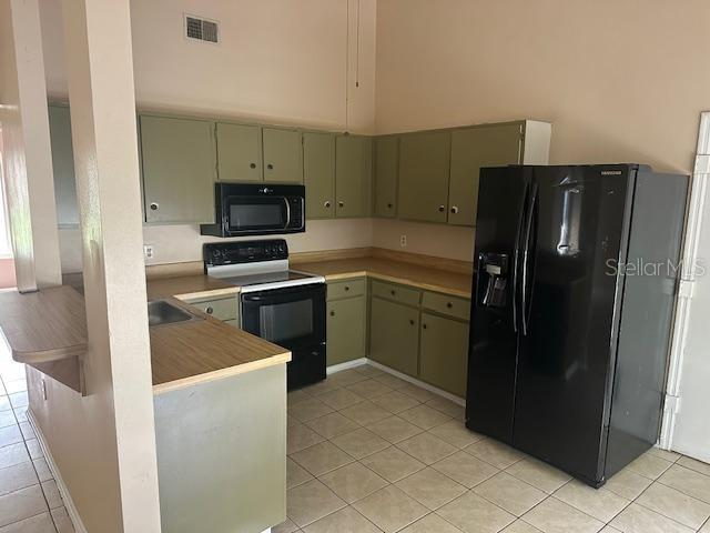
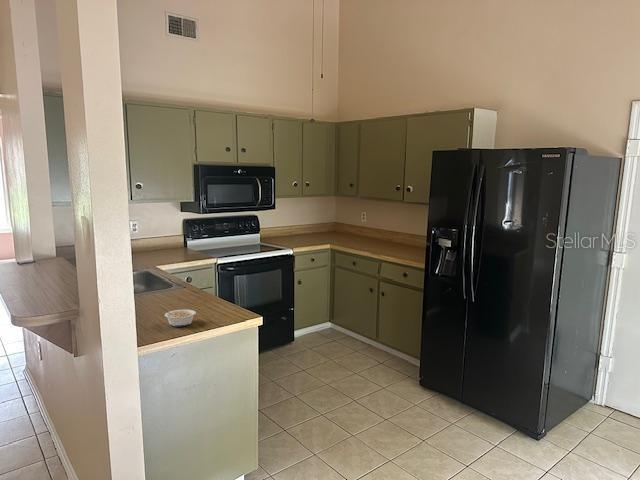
+ legume (179, 317)
